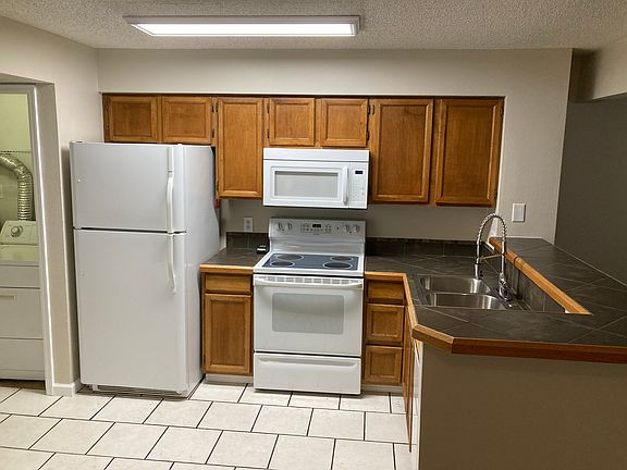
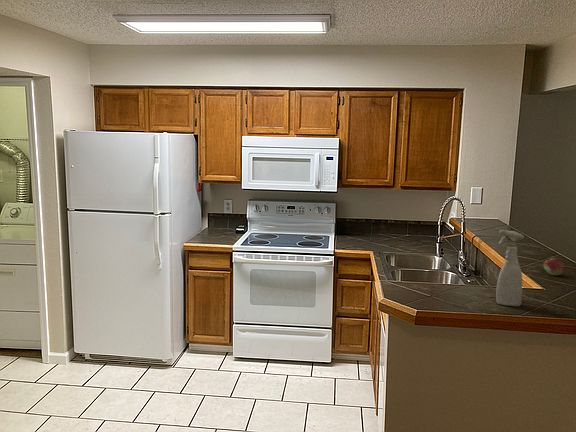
+ spray bottle (511, 267)
+ fruit (553, 266)
